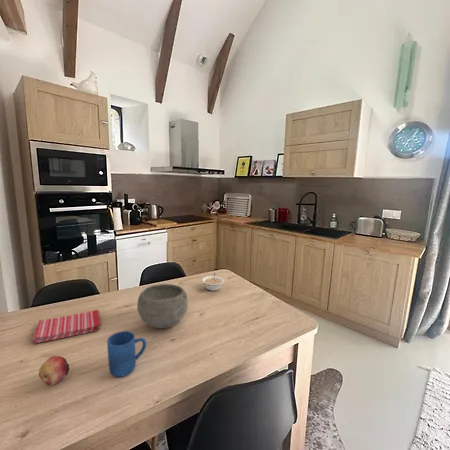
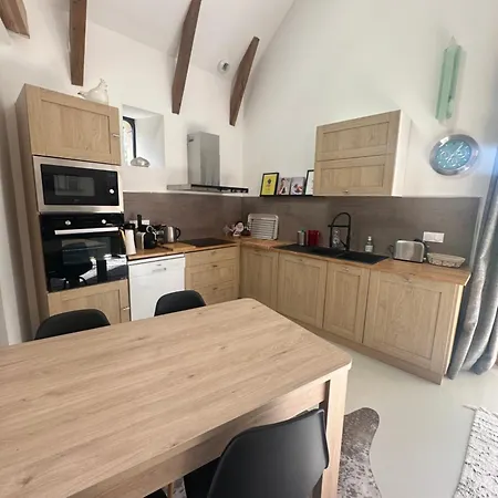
- dish towel (69, 324)
- legume (212, 282)
- mug (127, 352)
- fruit (54, 370)
- bowl (163, 307)
